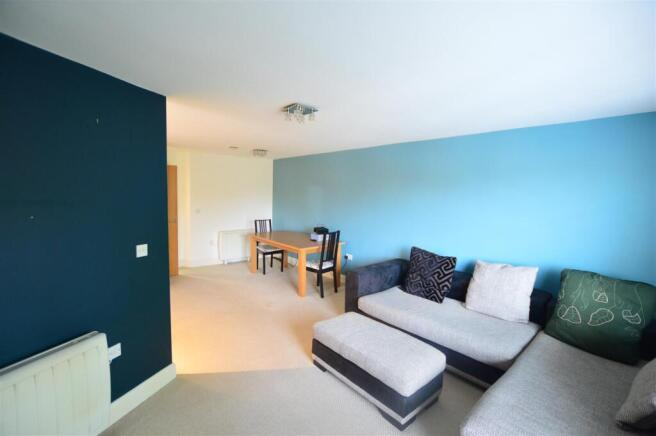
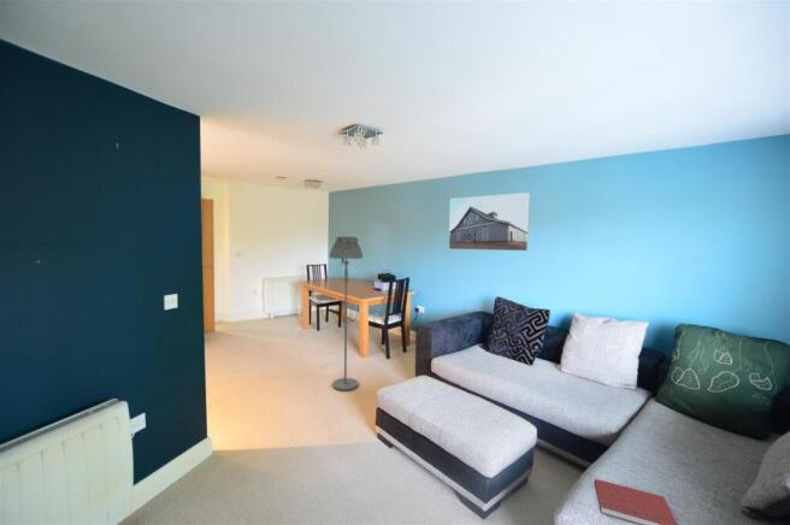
+ book (632, 503)
+ floor lamp (346, 311)
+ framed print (485, 223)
